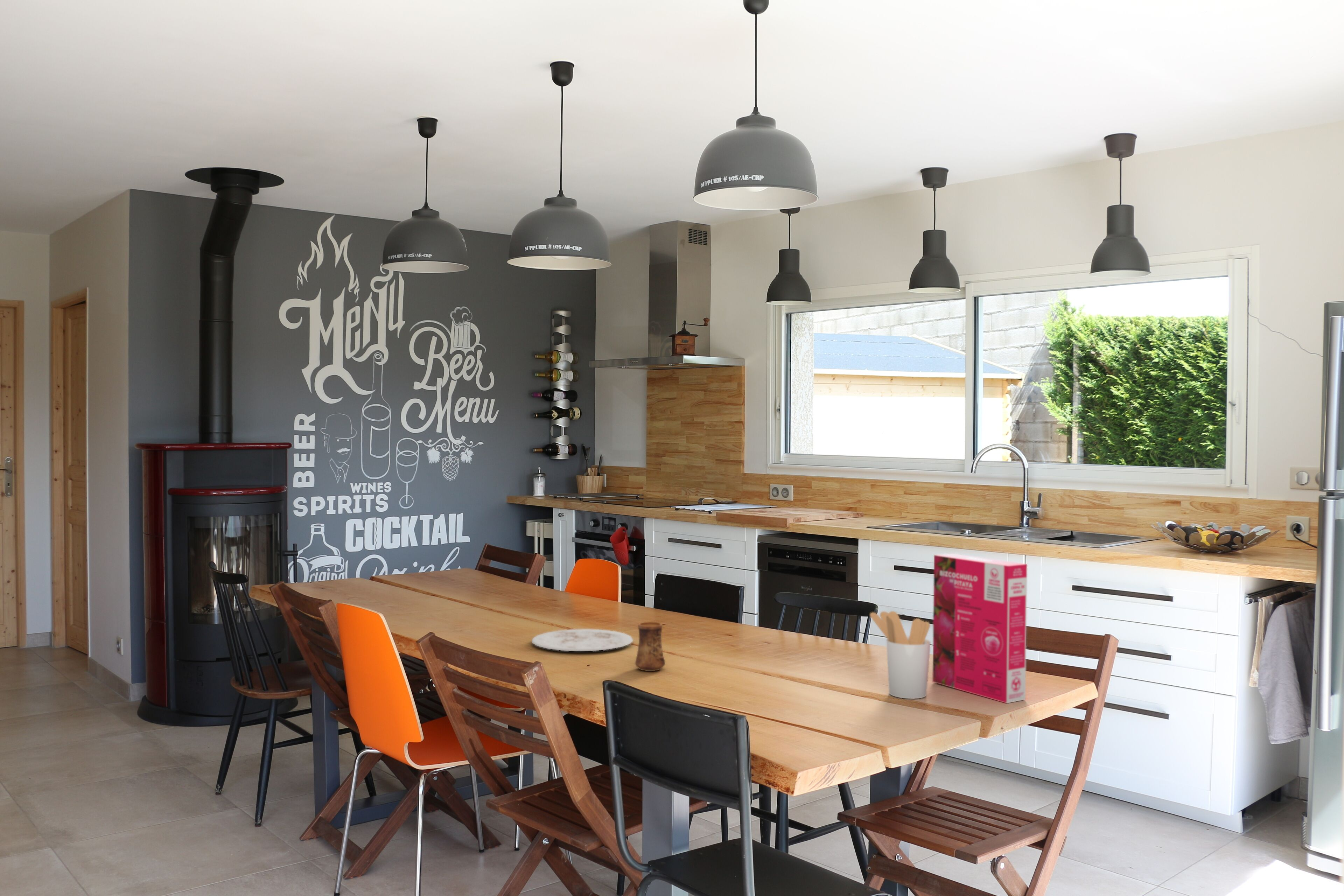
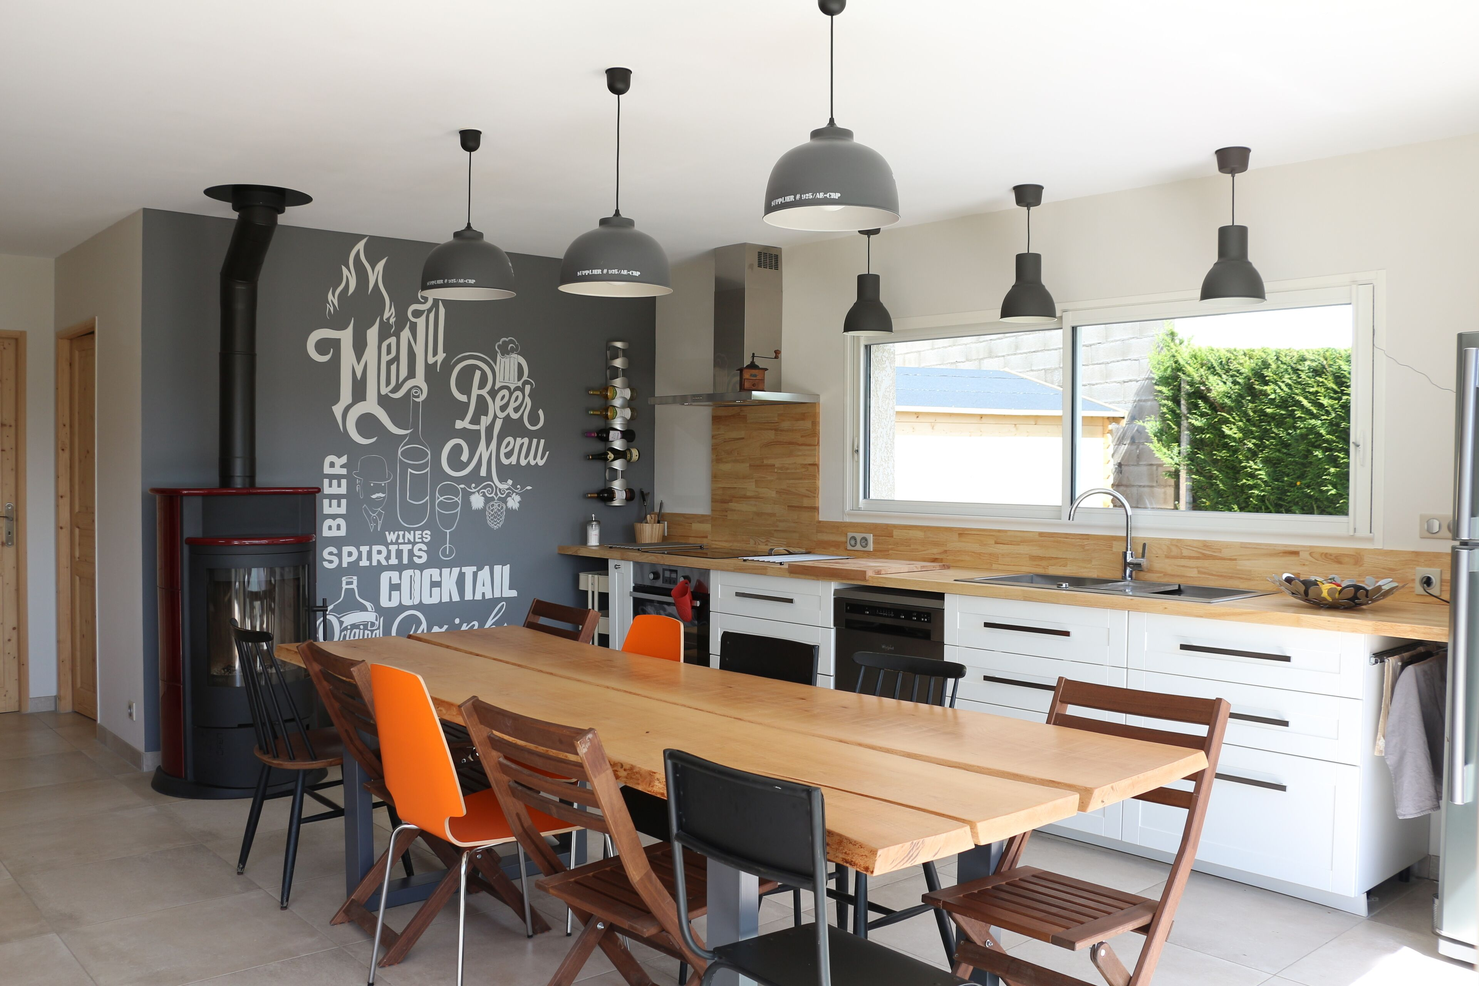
- cereal box (978, 625)
- utensil holder (900, 652)
- cup (650, 646)
- plate (582, 641)
